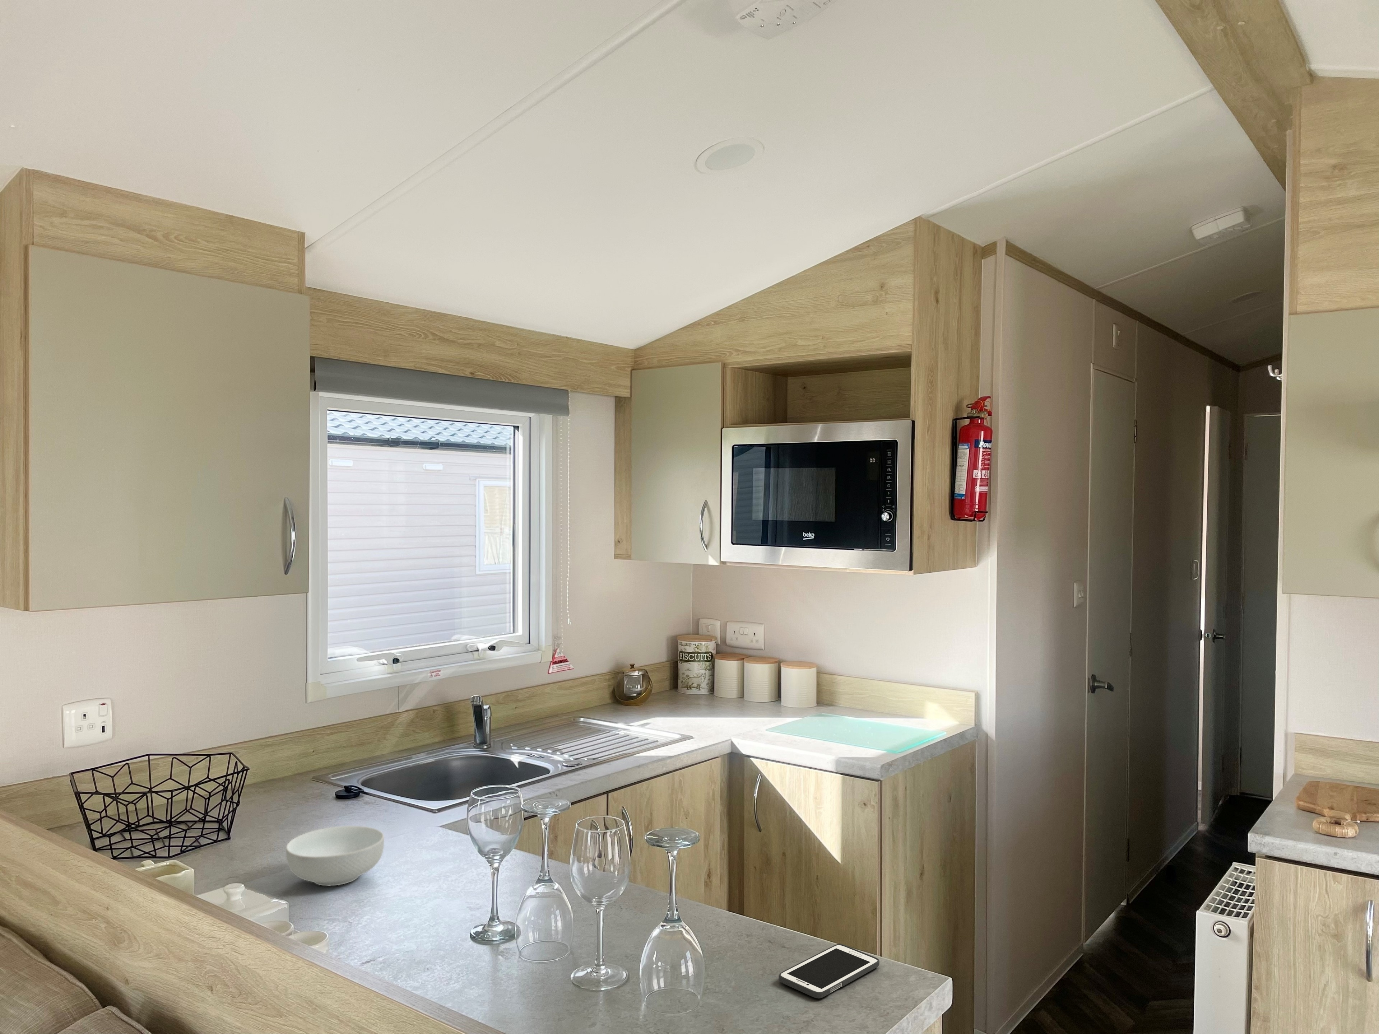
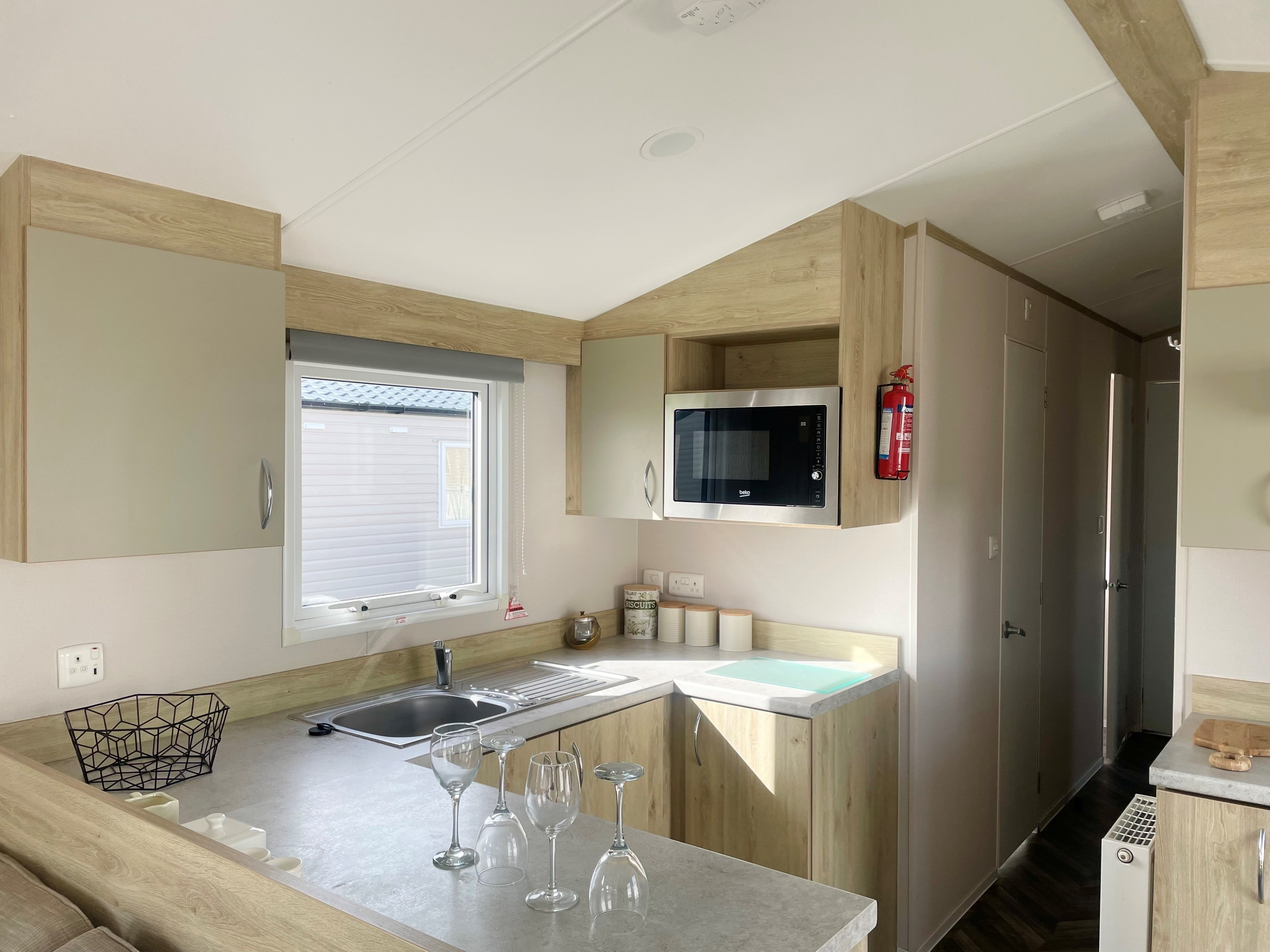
- cereal bowl (336, 859)
- cell phone (830, 970)
